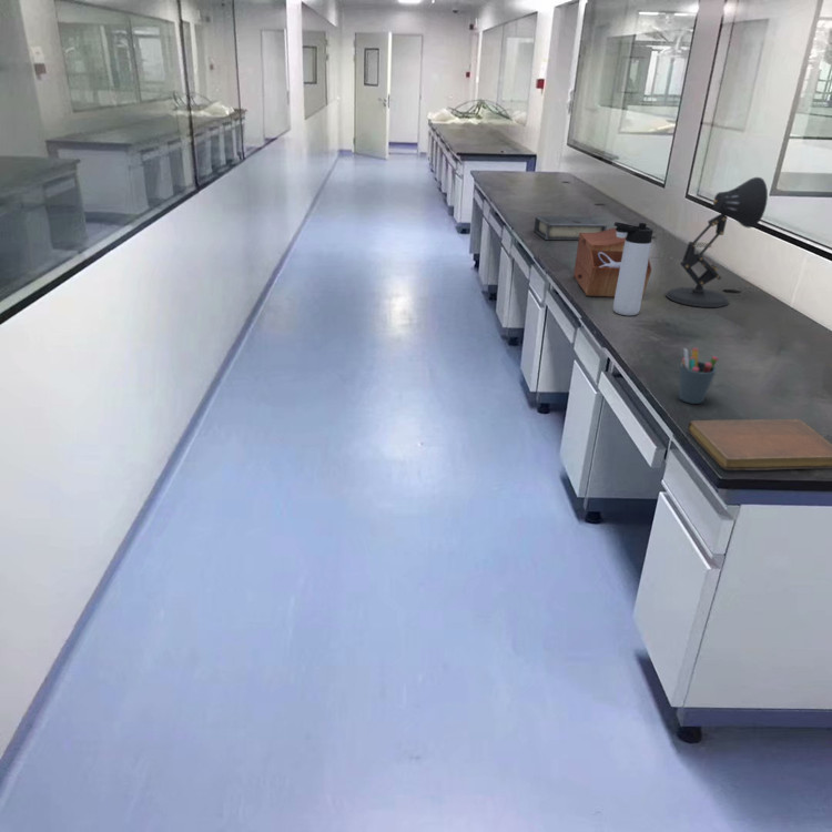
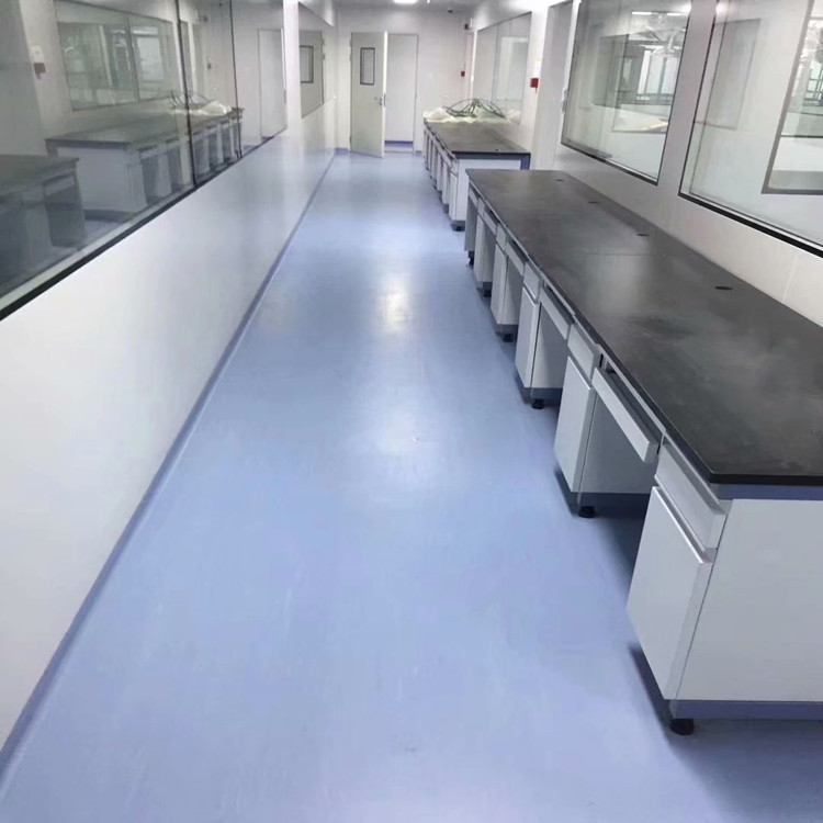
- thermos bottle (627, 268)
- book (569, 227)
- notebook (763, 442)
- pen holder (696, 374)
- desk lamp (712, 240)
- sewing box (610, 262)
